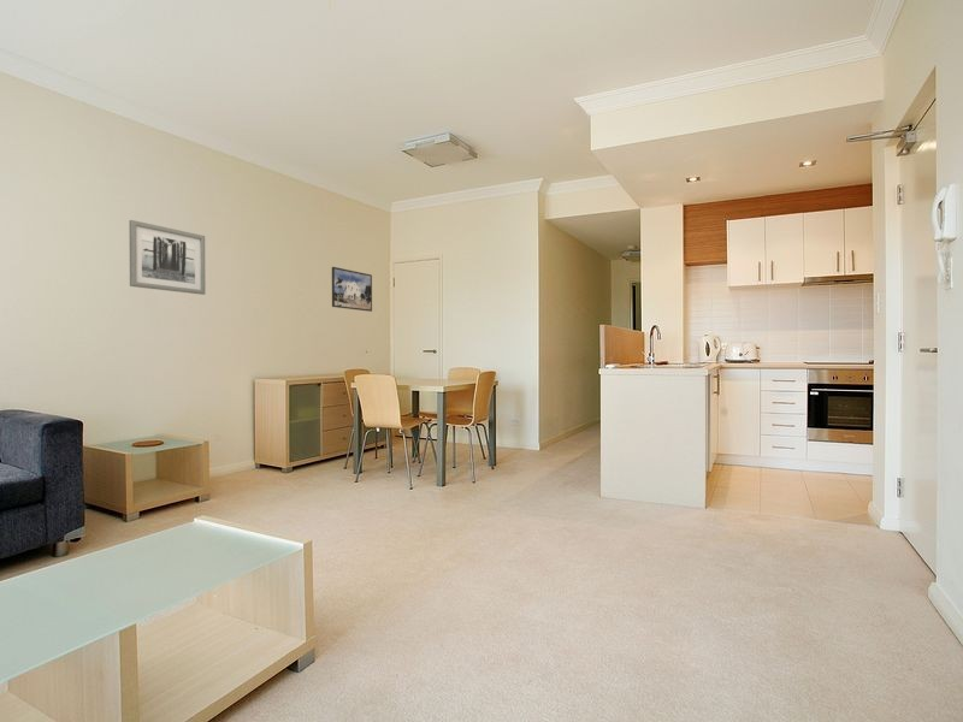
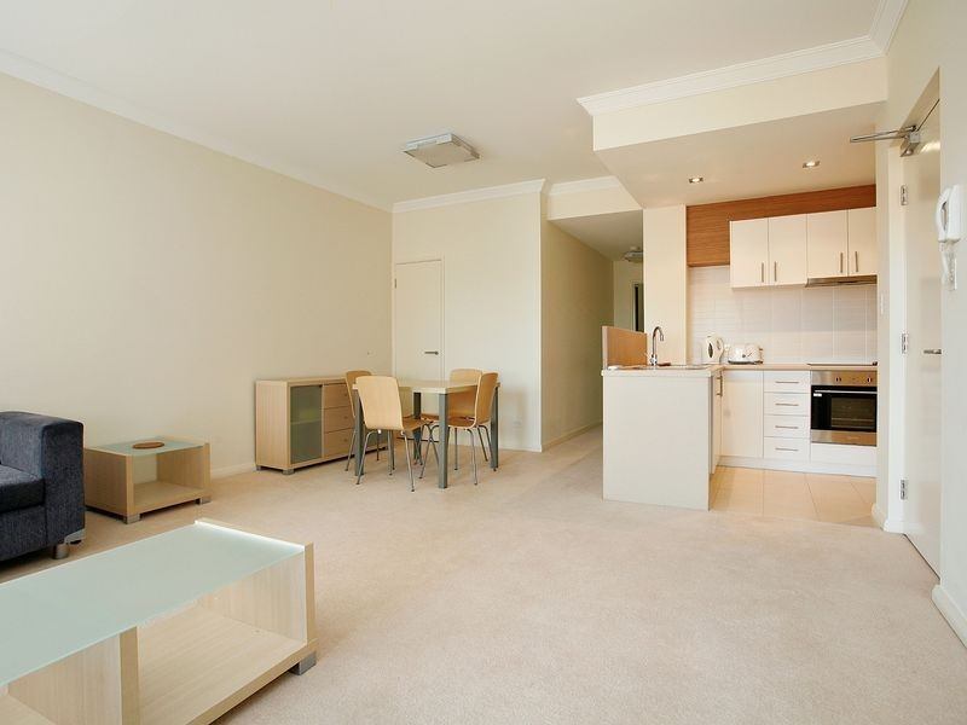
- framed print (353, 290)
- wall art (169, 259)
